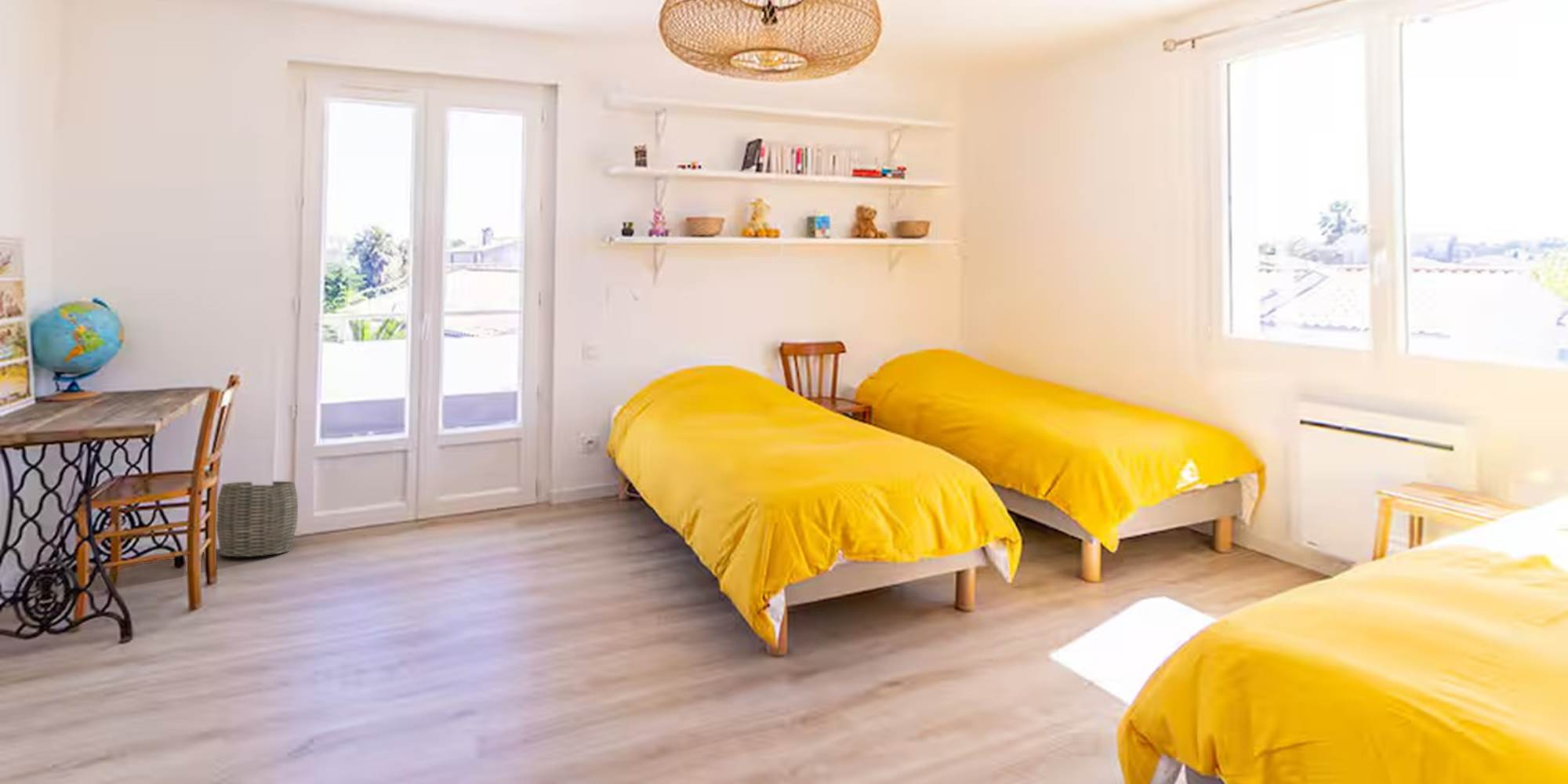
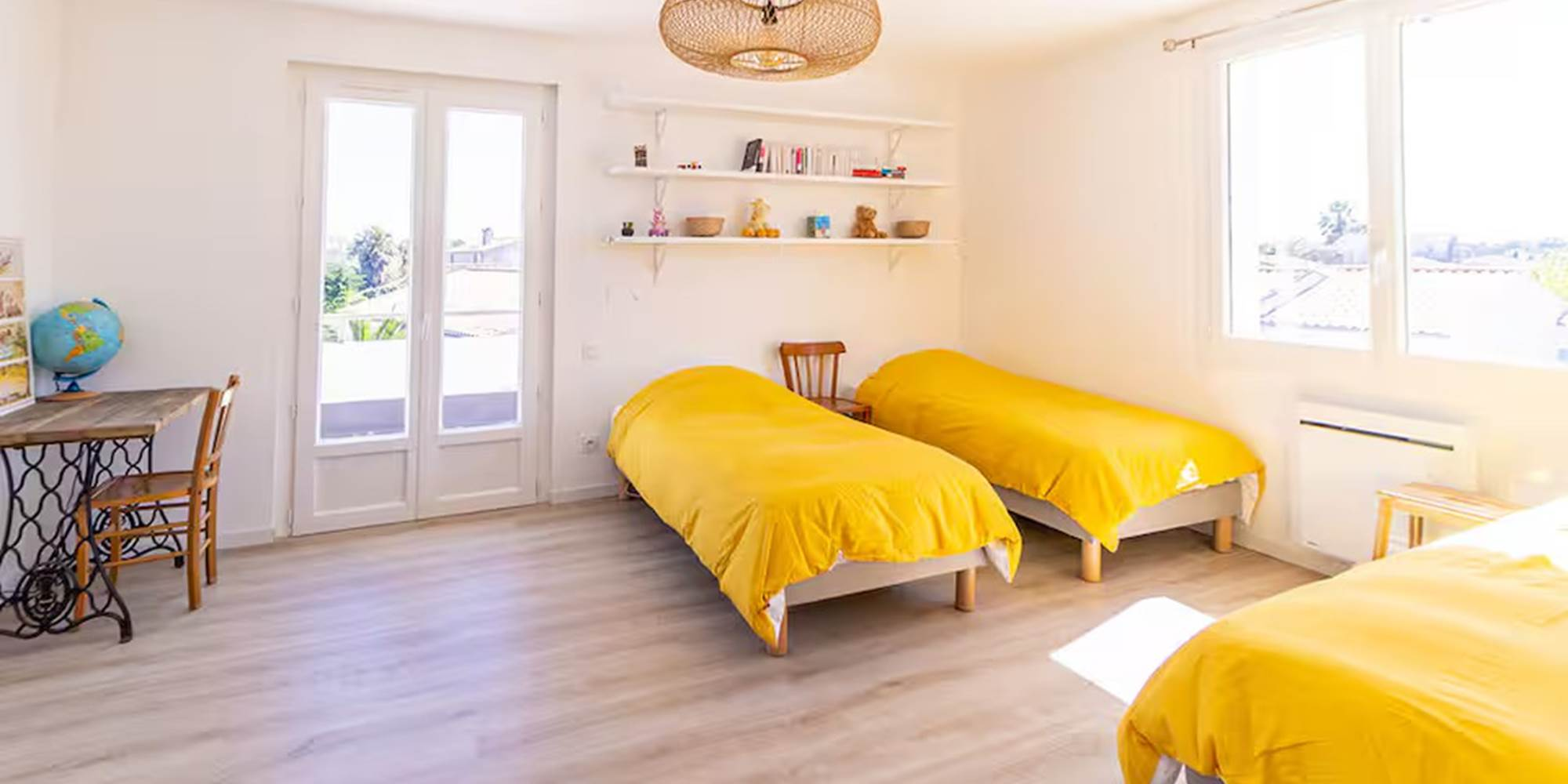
- woven basket (257, 517)
